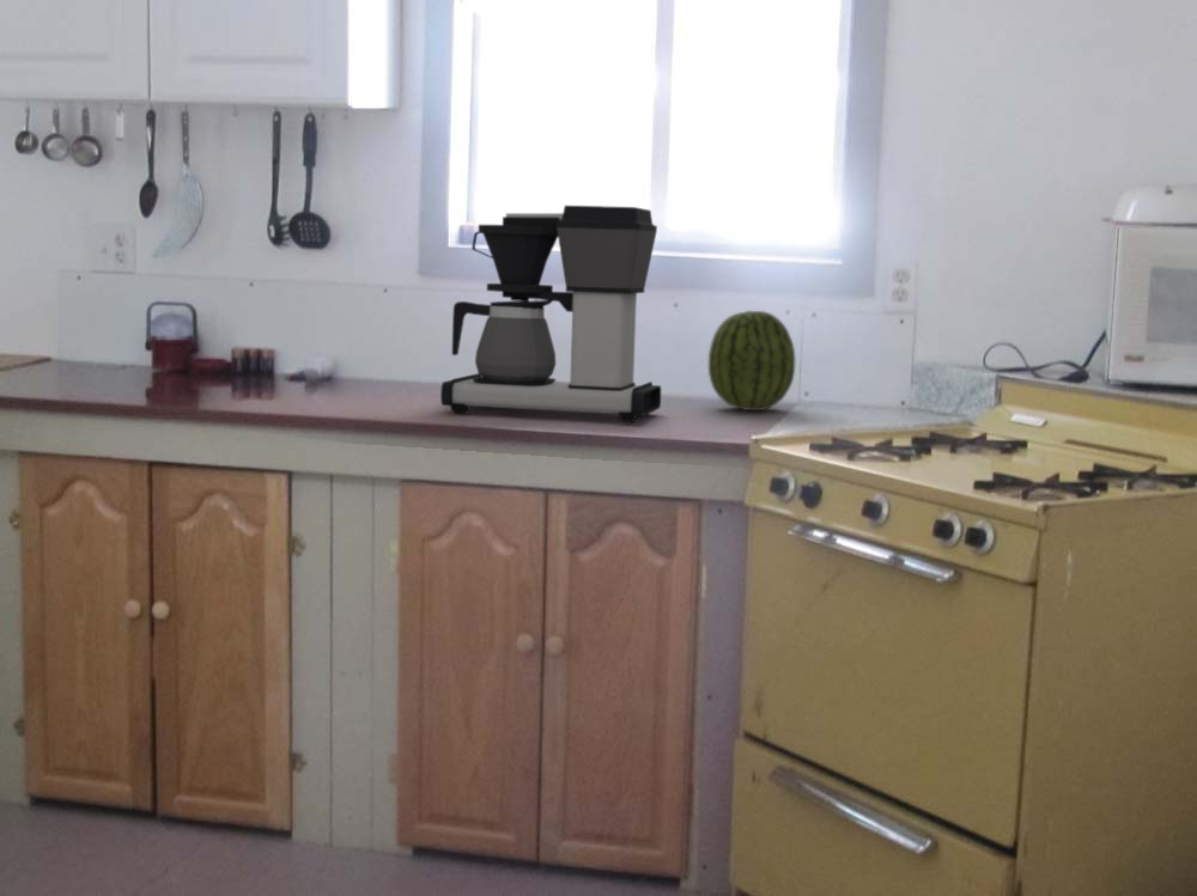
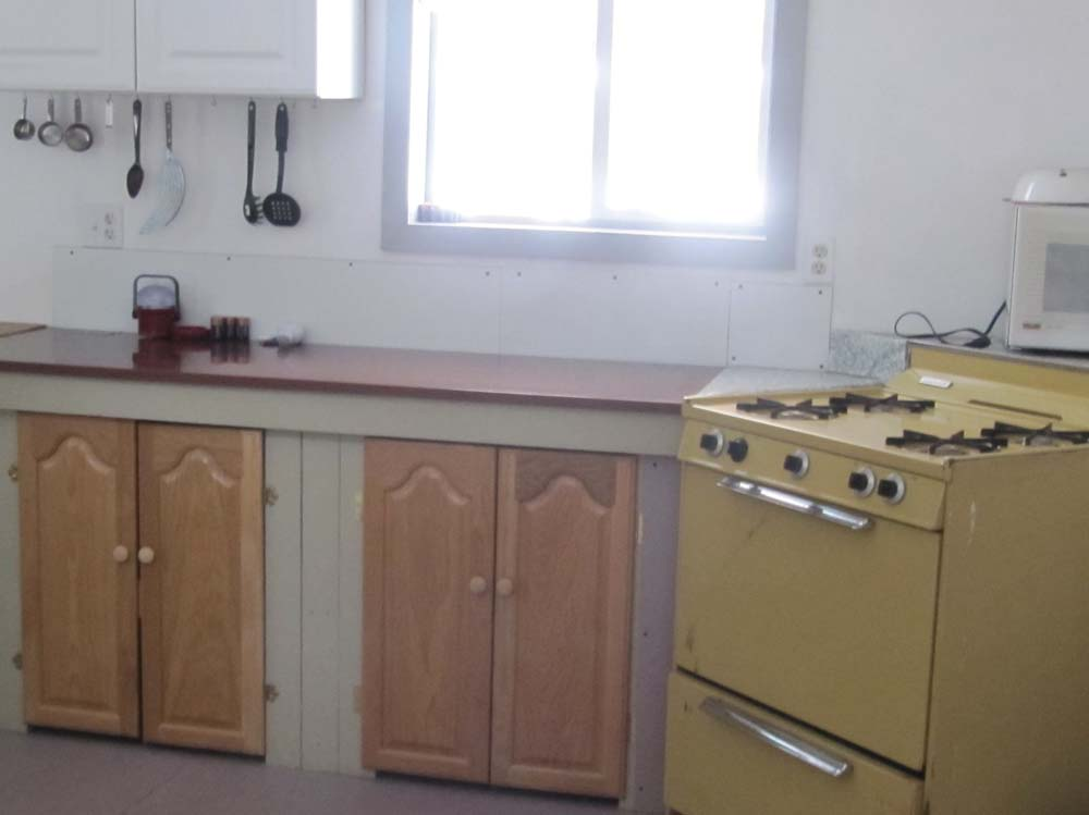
- fruit (752, 360)
- coffee maker (548, 304)
